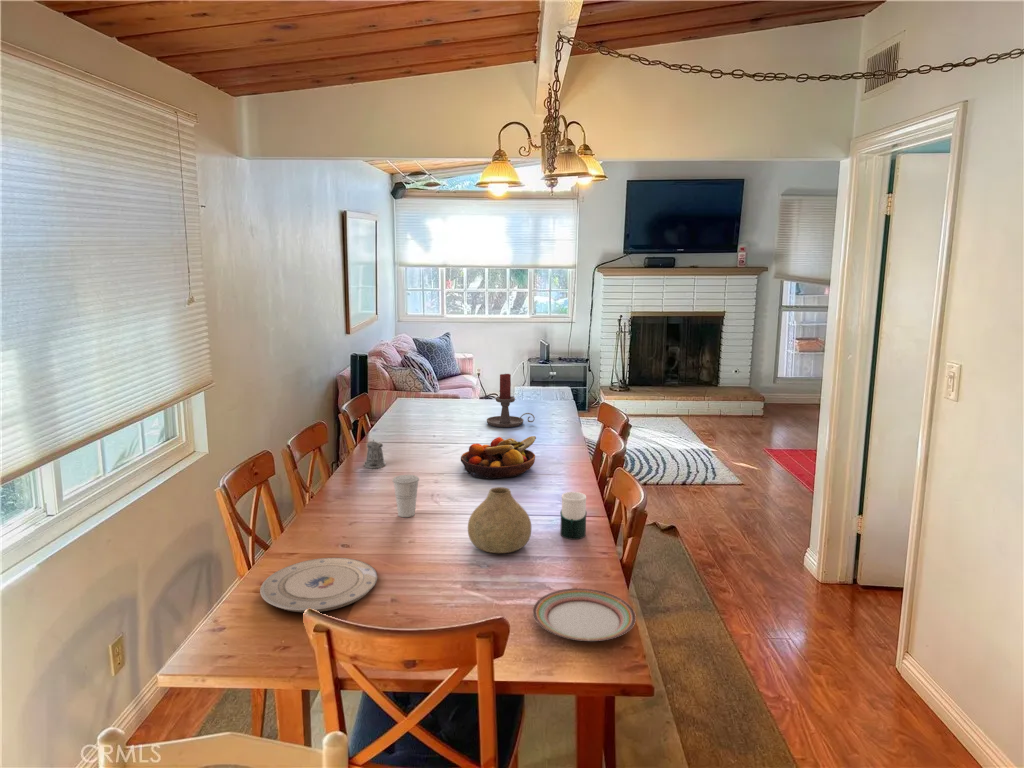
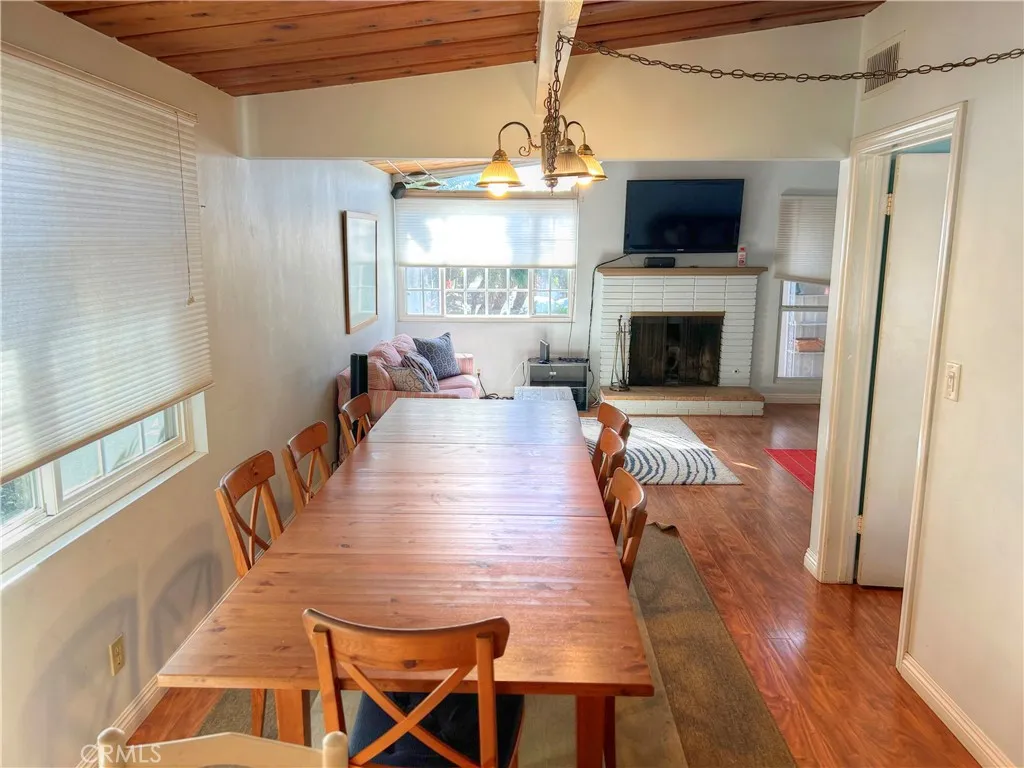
- pepper shaker (375, 452)
- fruit bowl (498, 452)
- plate (583, 616)
- cup (573, 517)
- cup (406, 496)
- plate (320, 584)
- candle holder (510, 398)
- vase (499, 518)
